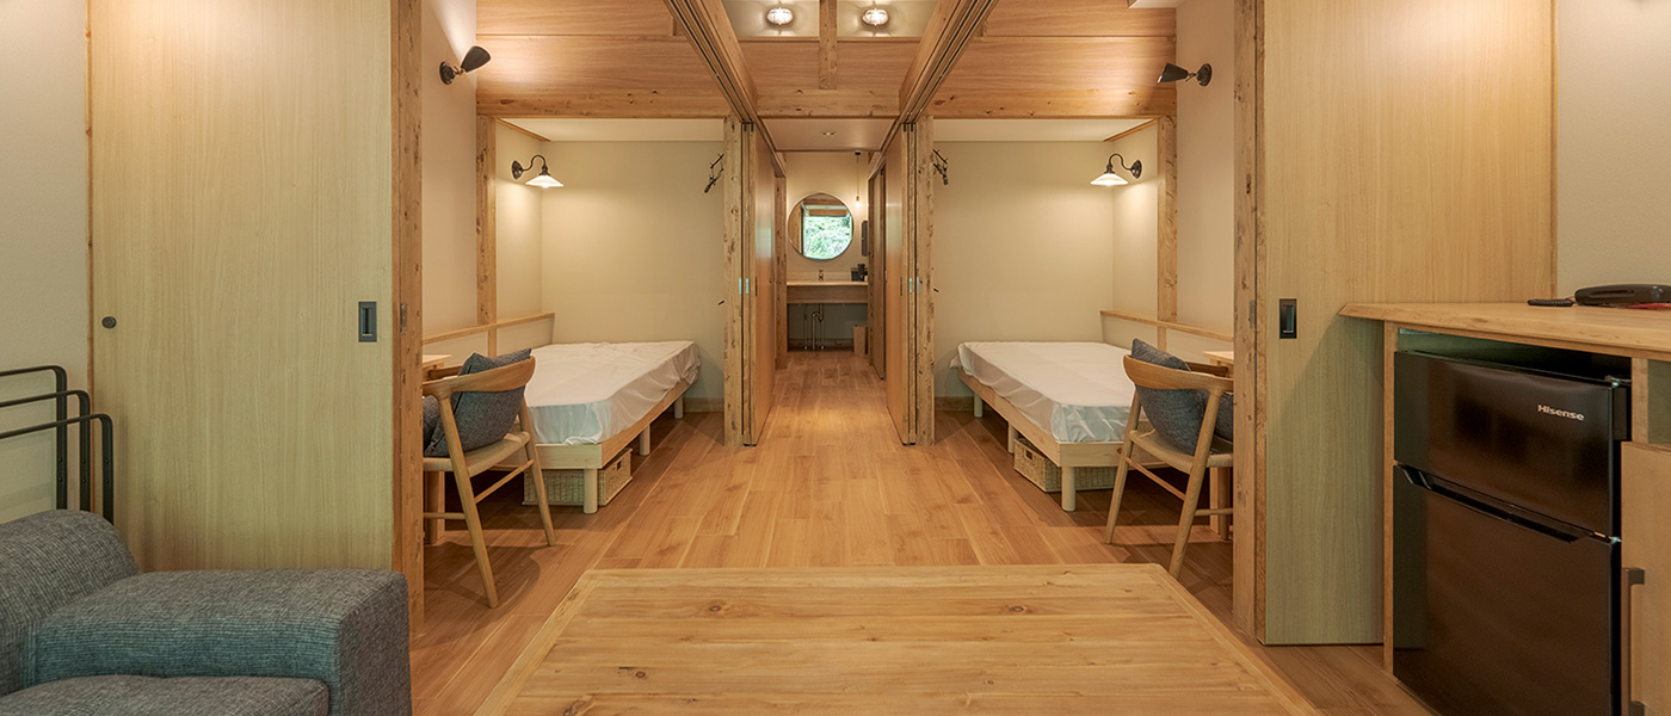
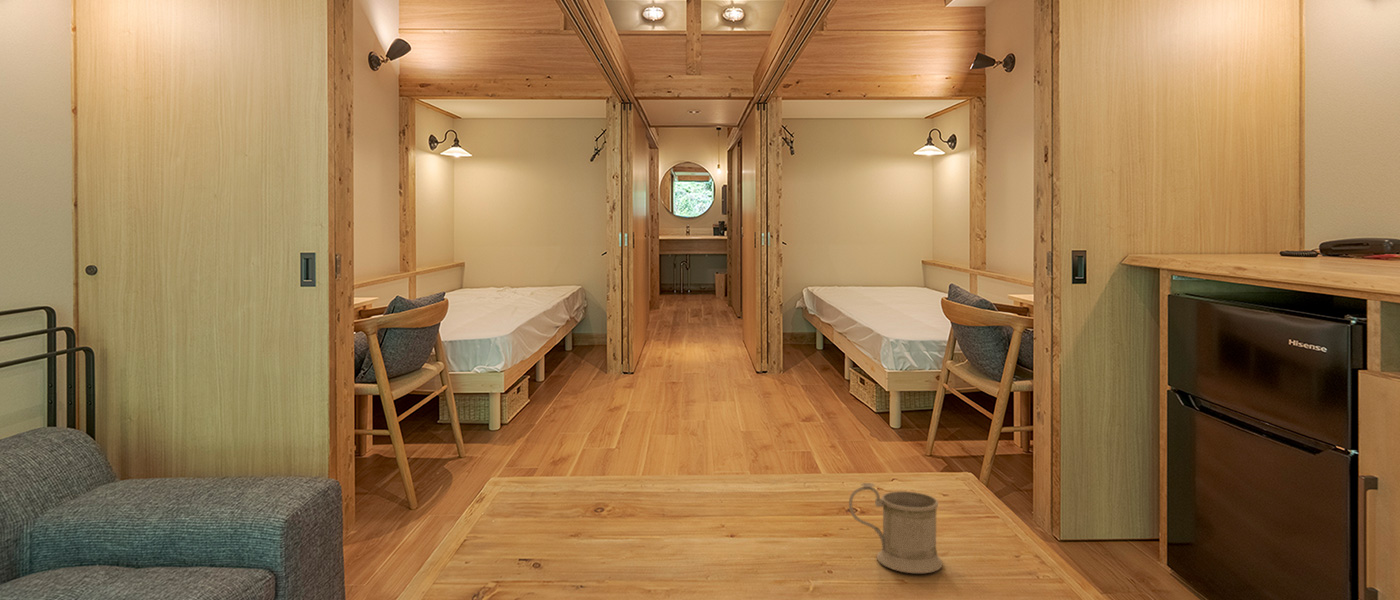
+ mug (894, 522)
